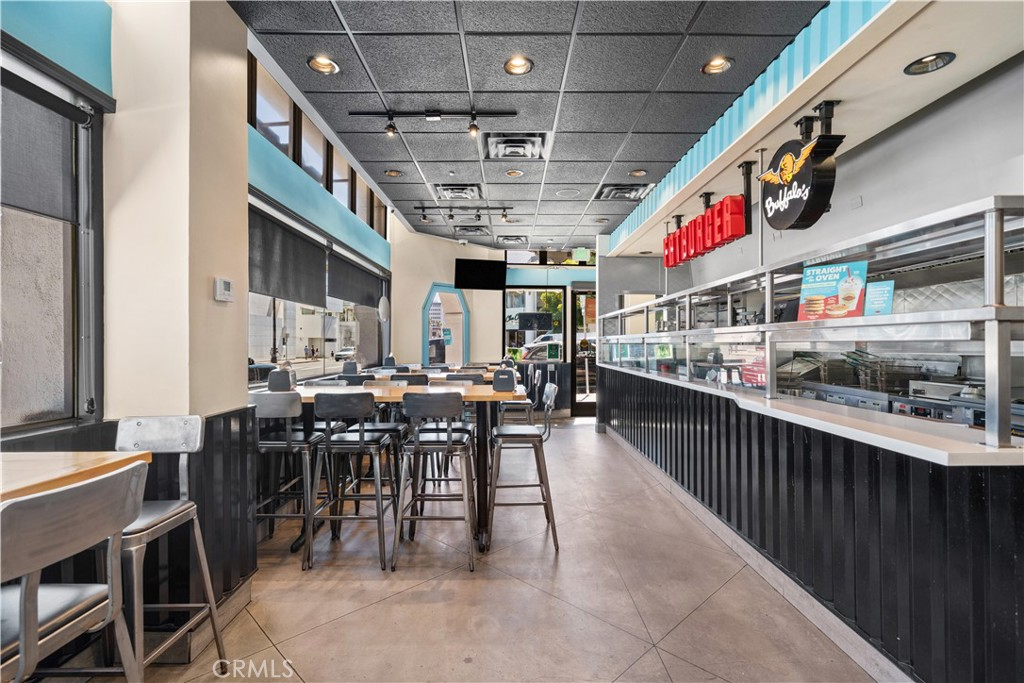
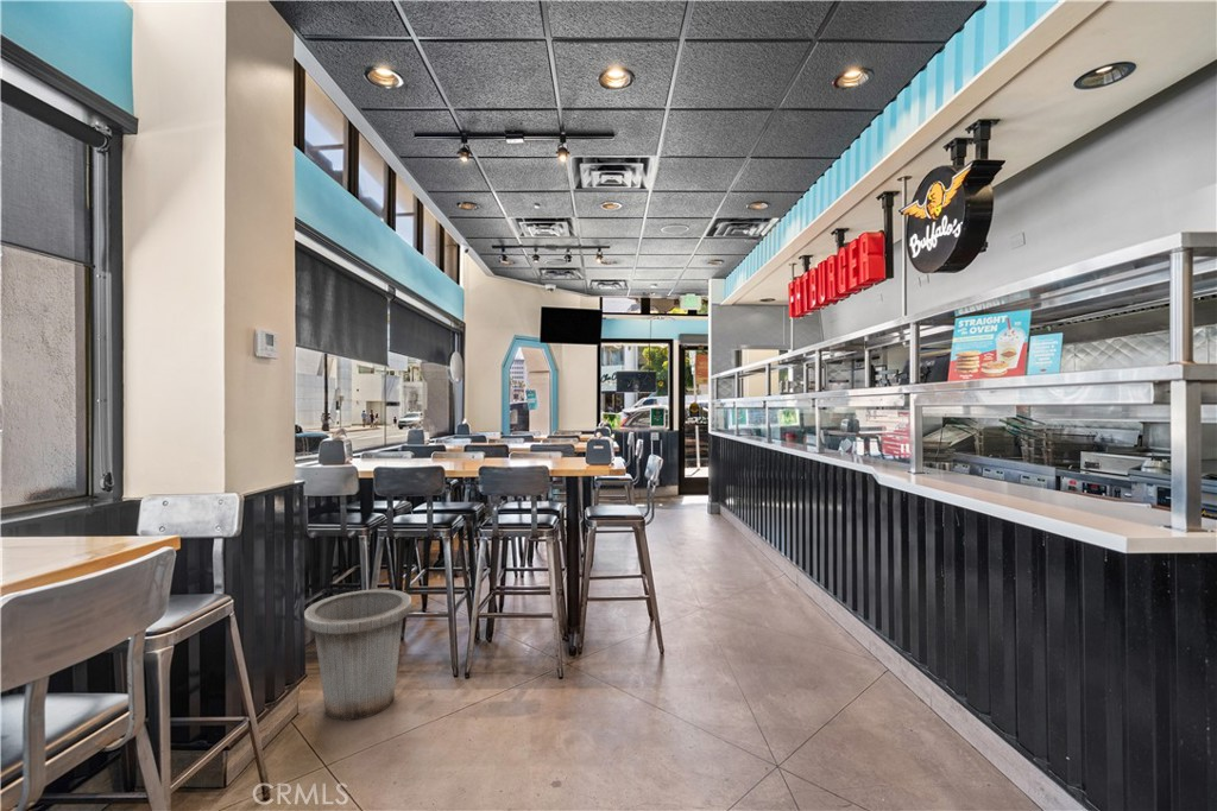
+ trash can (360, 653)
